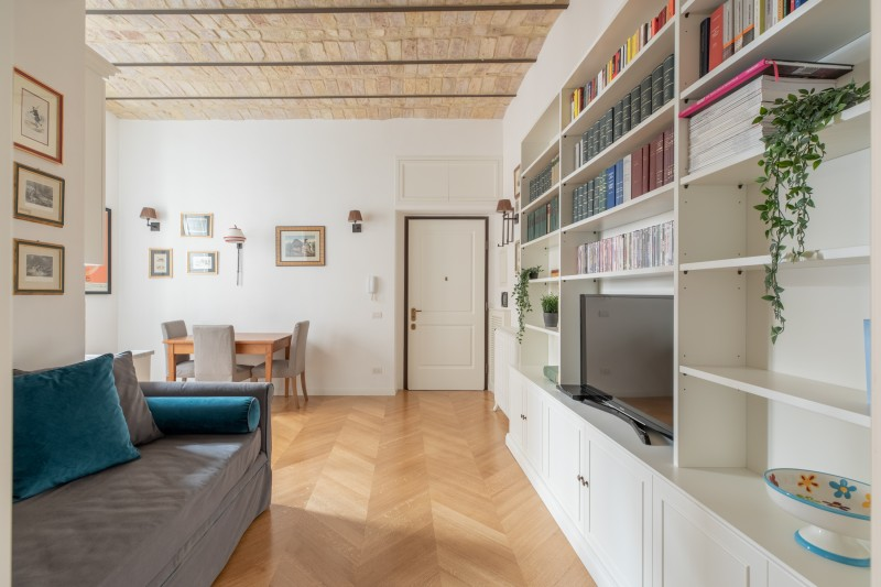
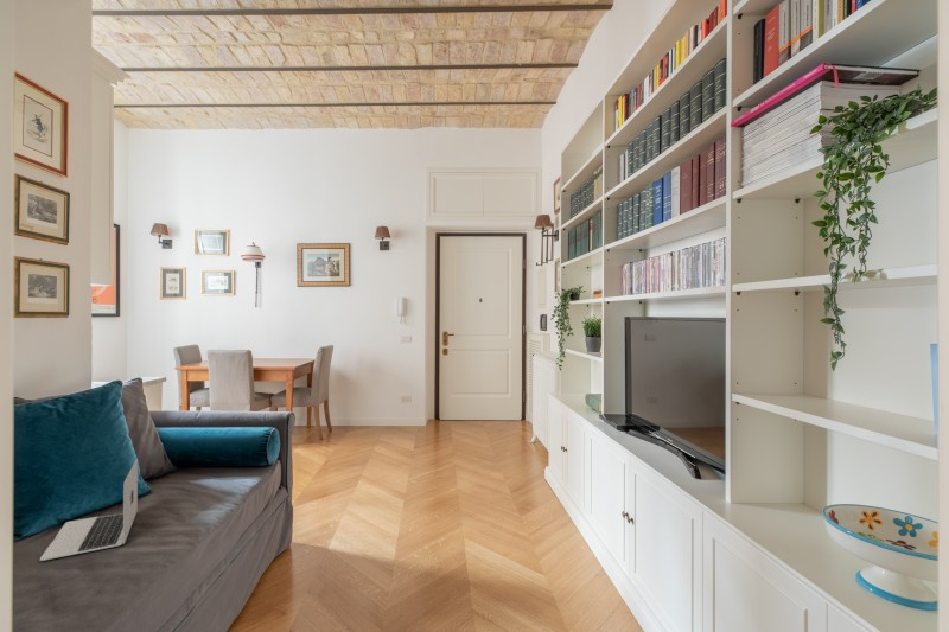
+ laptop (94, 517)
